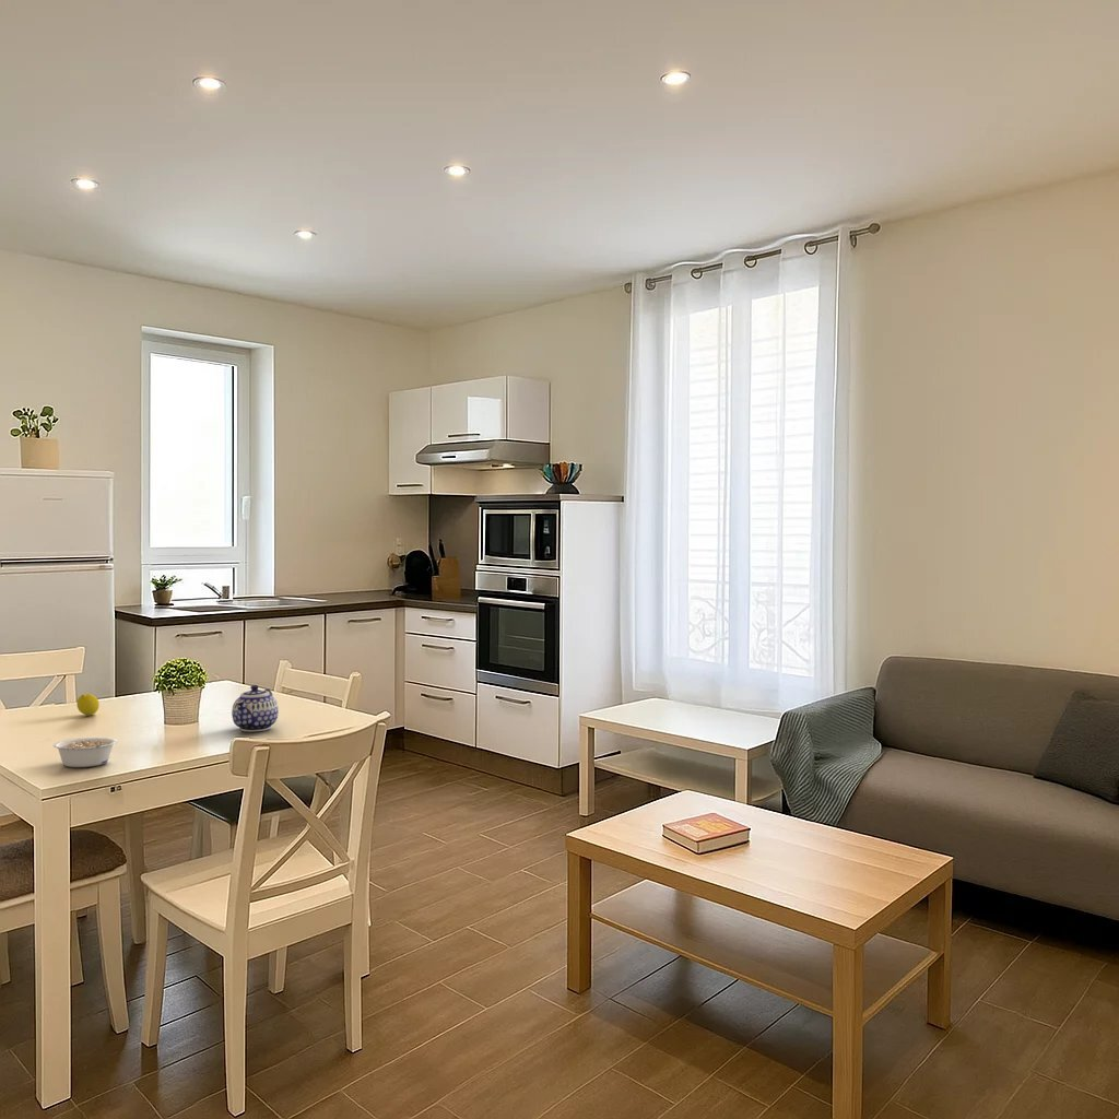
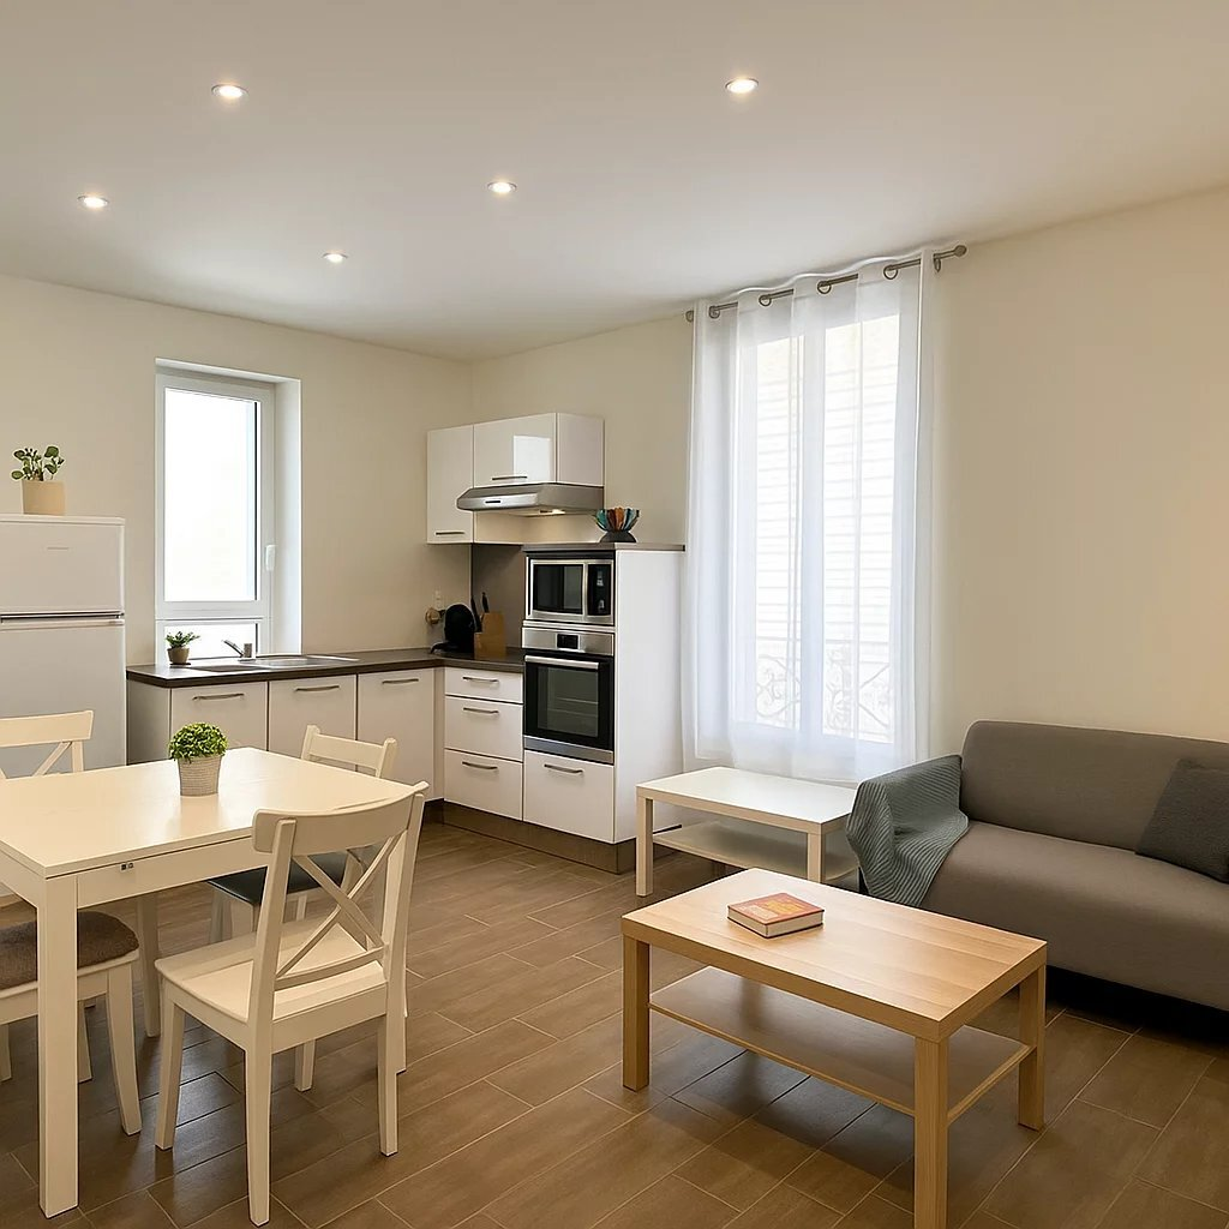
- fruit (87, 704)
- teapot (255, 707)
- legume (87, 751)
